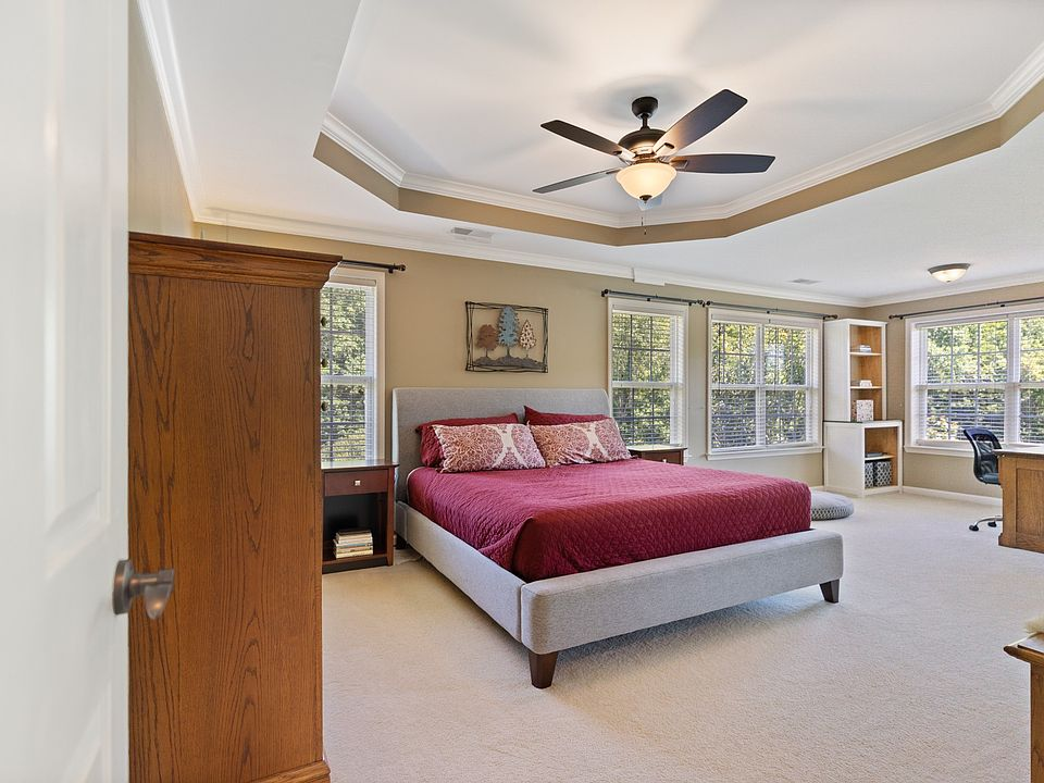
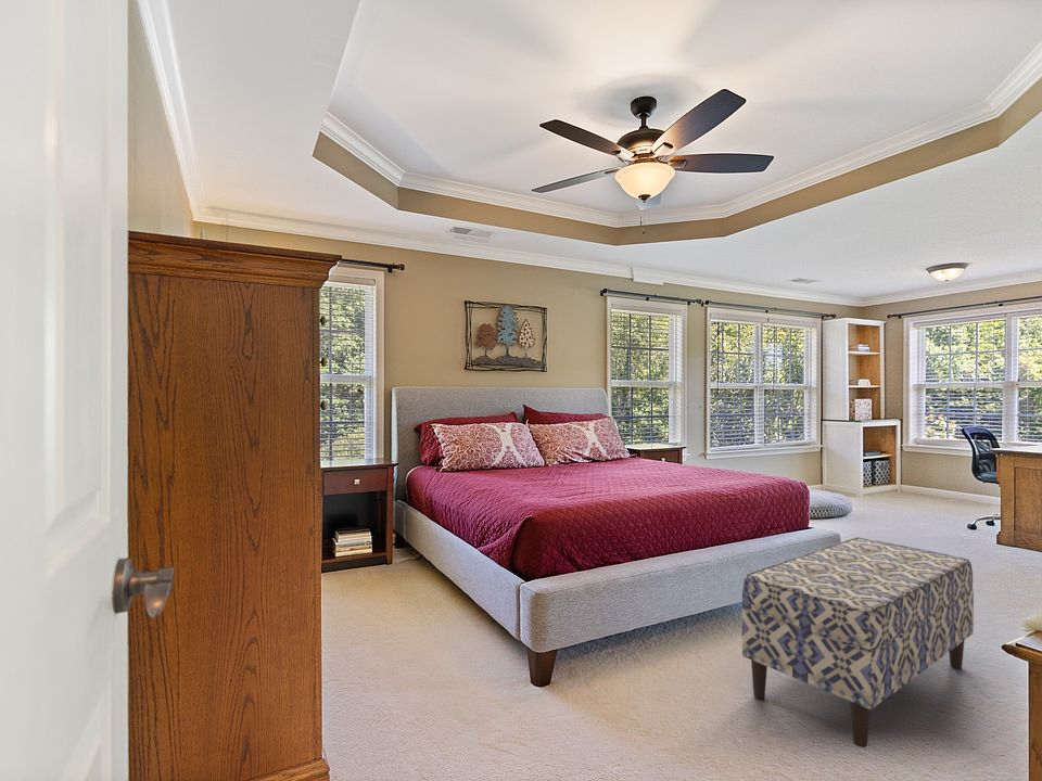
+ bench (862, 624)
